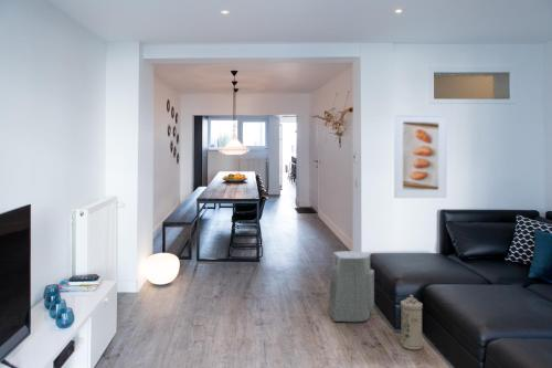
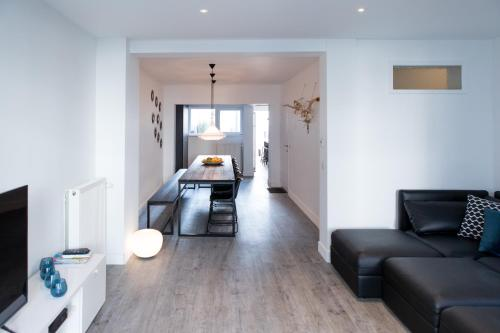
- water filter (411, 319)
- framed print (420, 156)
- fan (351, 284)
